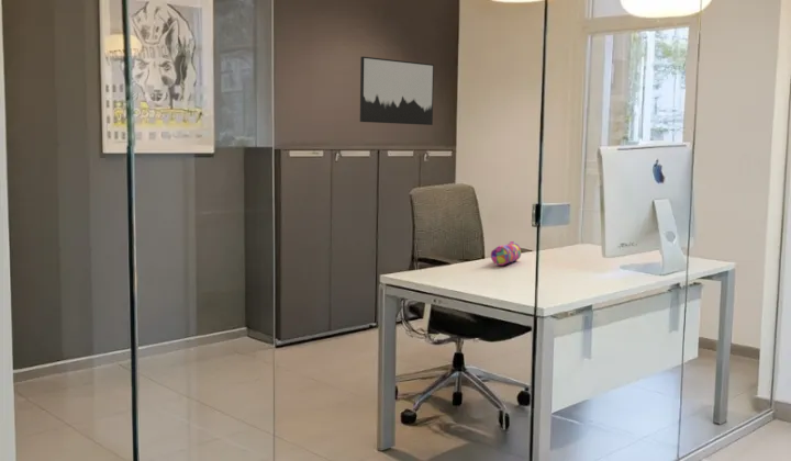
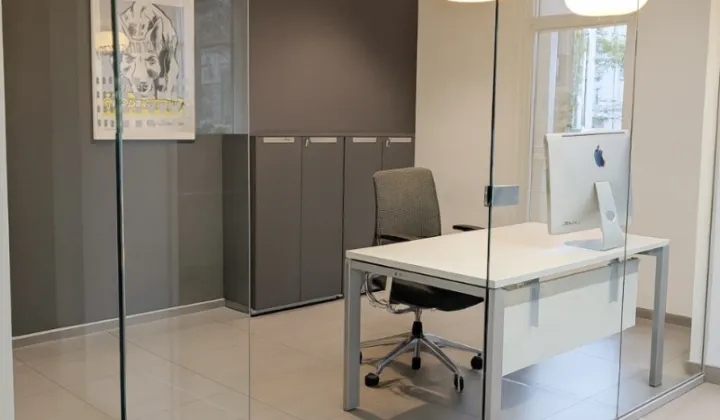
- wall art (398, 92)
- pencil case (505, 252)
